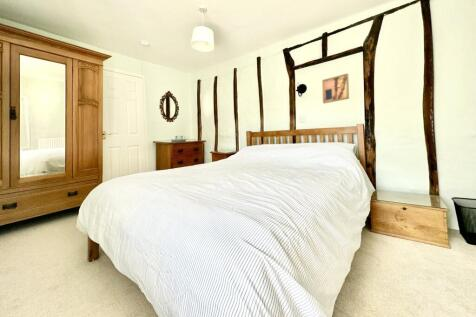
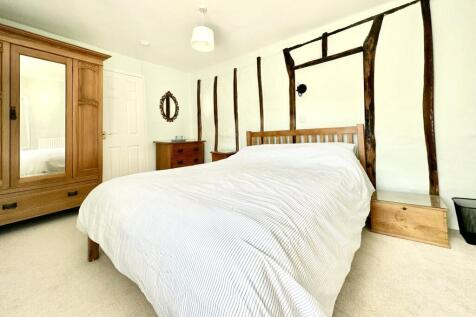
- wall art (335, 89)
